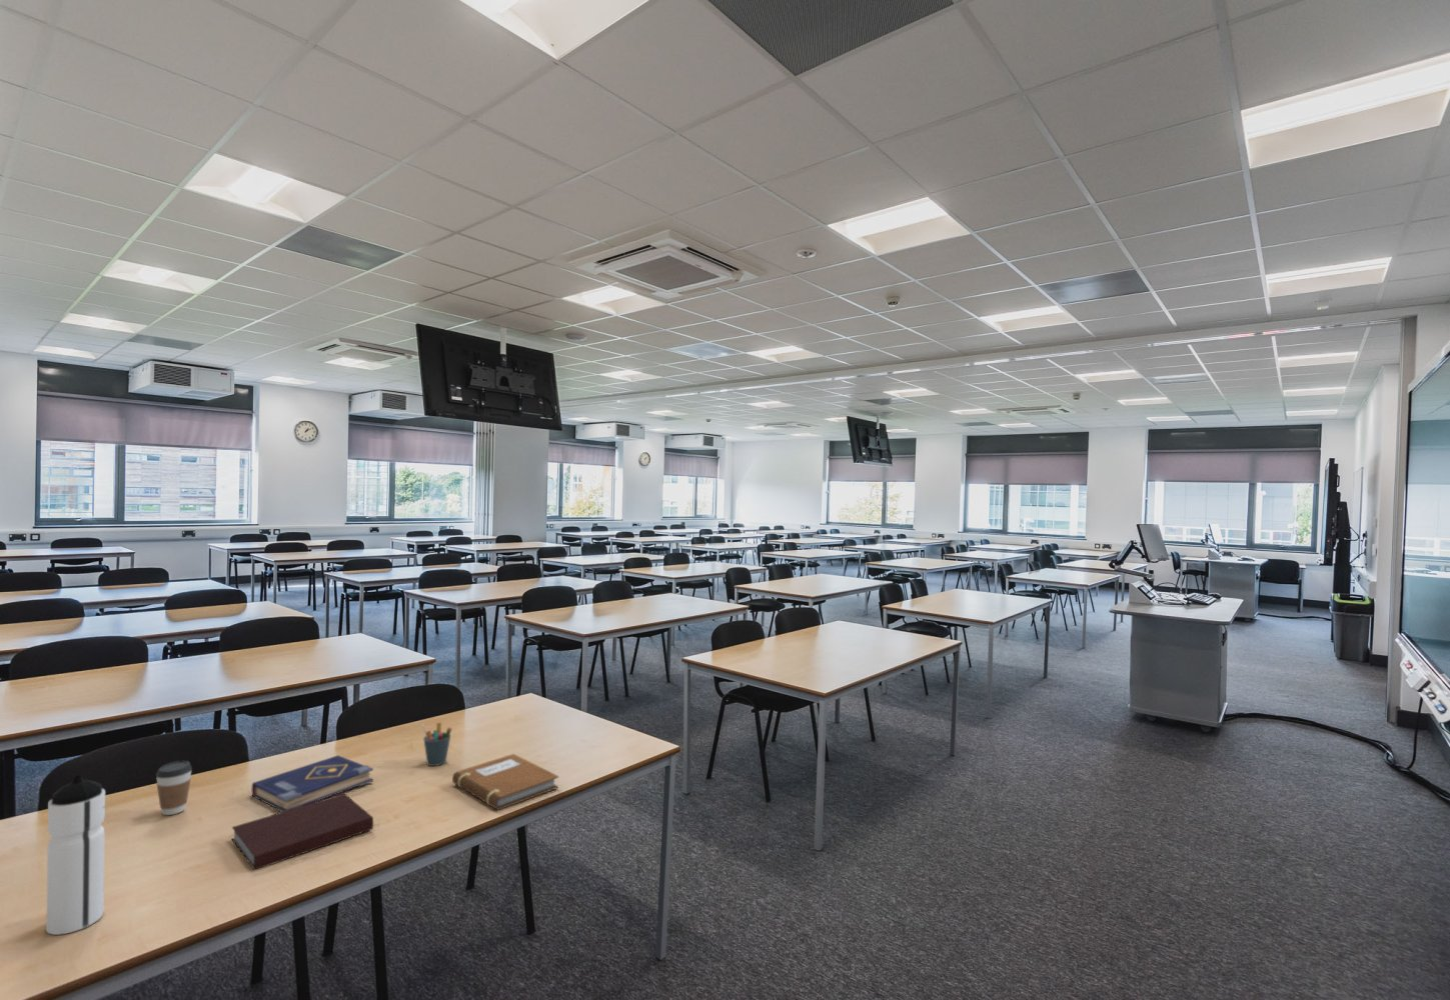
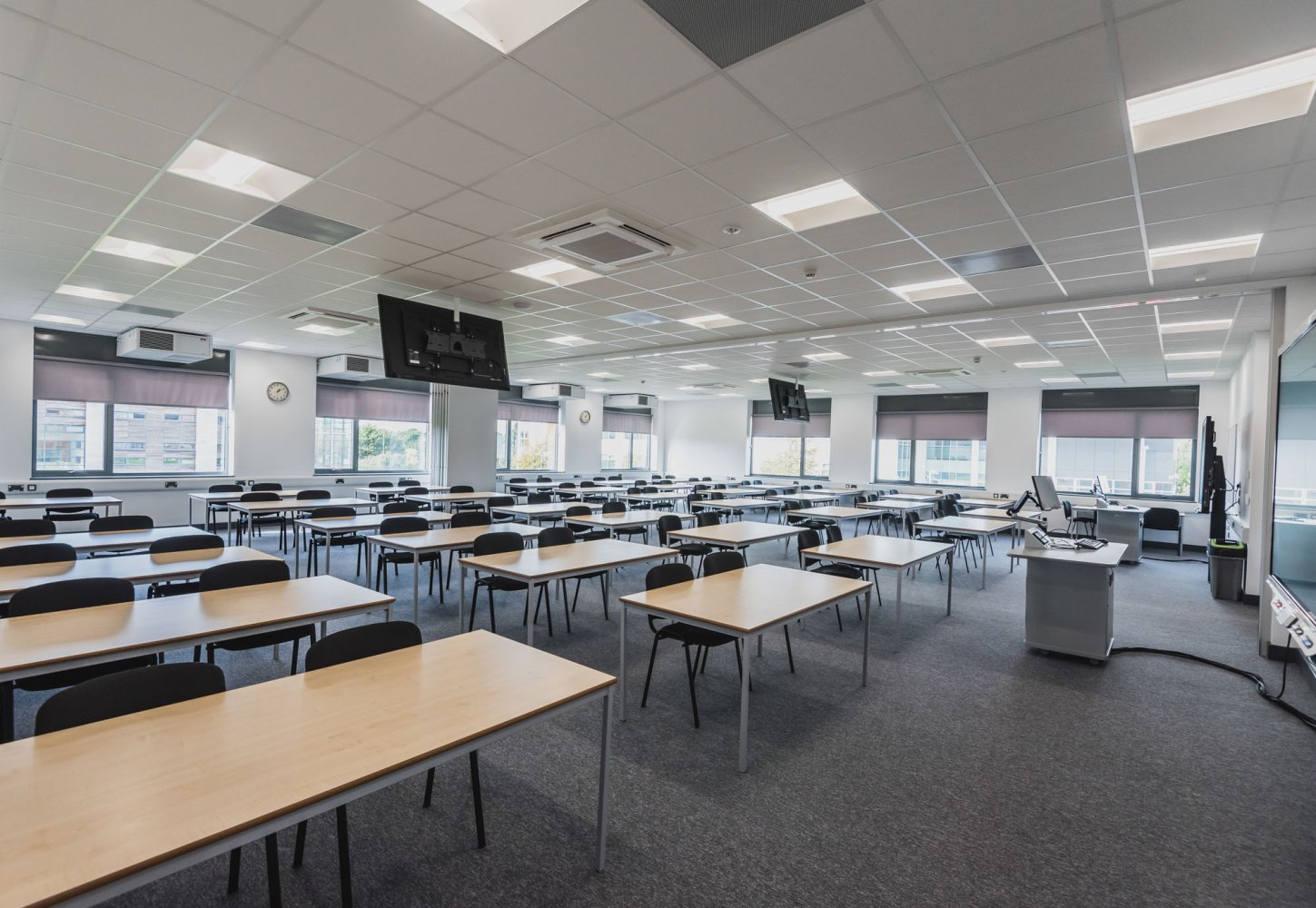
- book (313, 781)
- notebook (303, 828)
- pen holder (436, 742)
- water bottle (76, 849)
- coffee cup (173, 789)
- notebook (504, 779)
